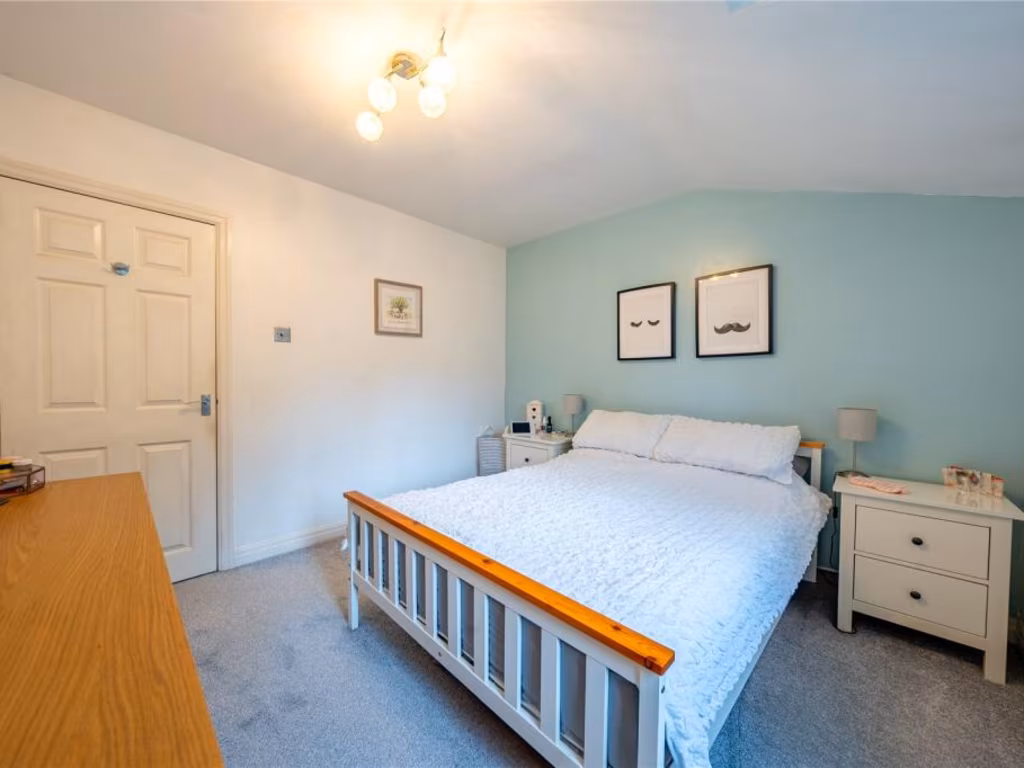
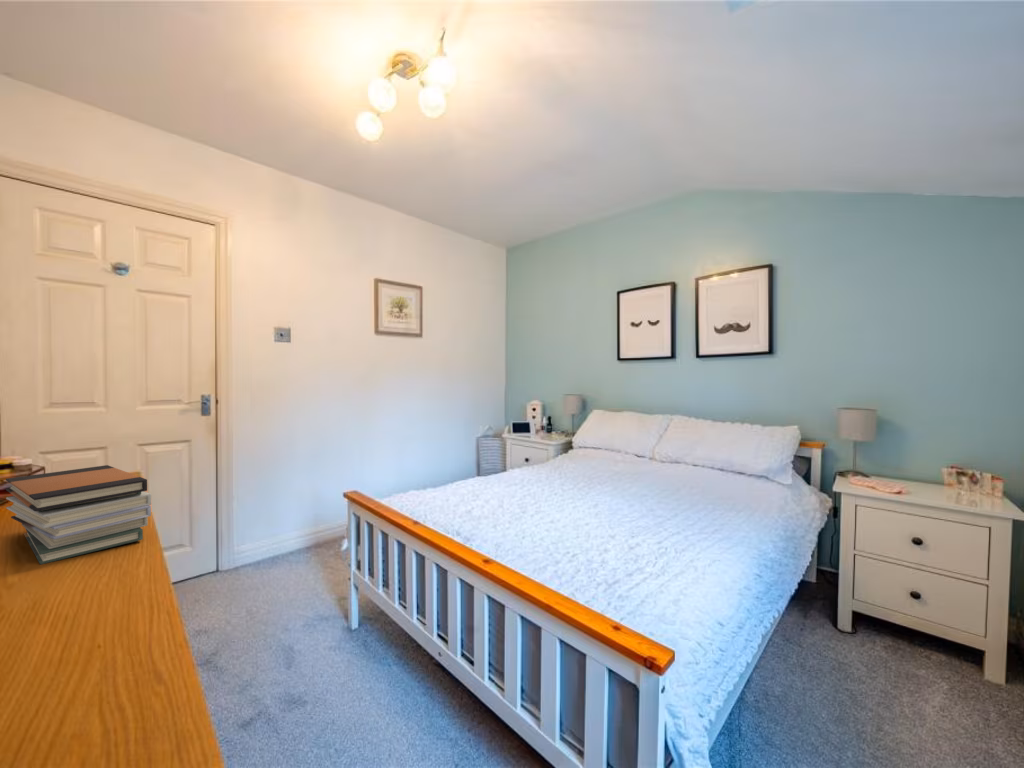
+ book stack (80, 508)
